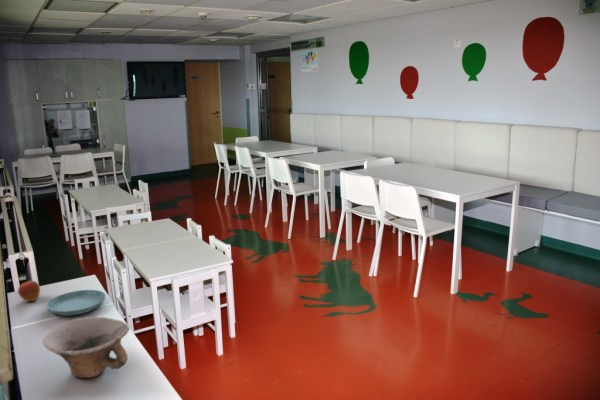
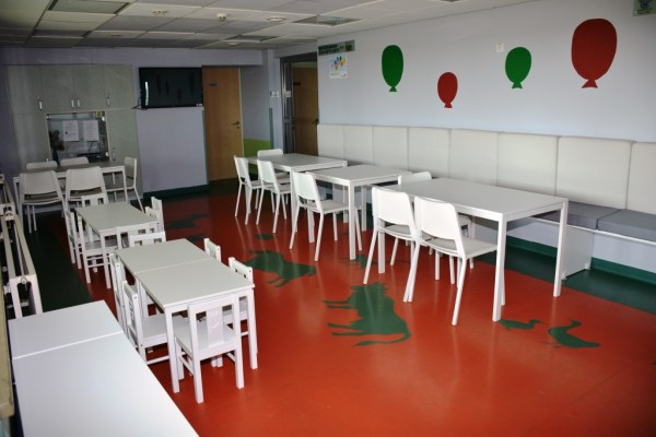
- bowl (89, 350)
- apple (29, 289)
- saucer (77, 303)
